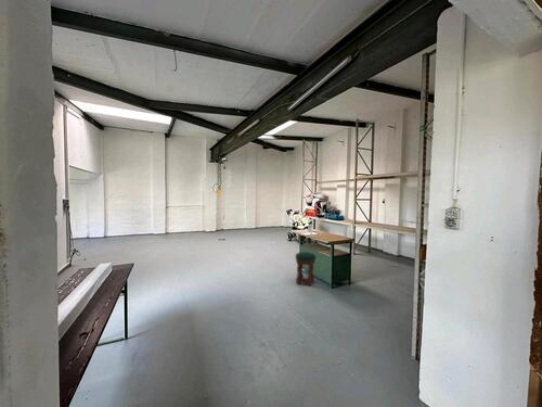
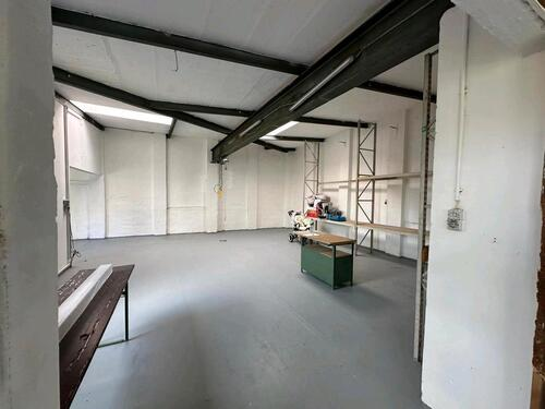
- stool (308, 268)
